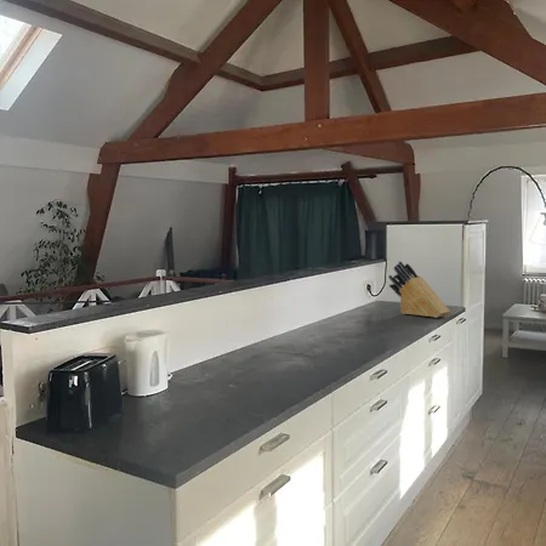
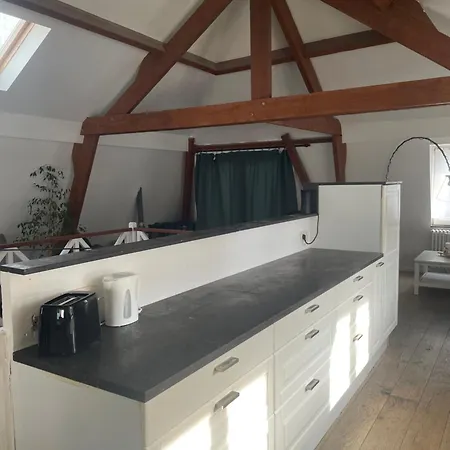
- knife block (417, 288)
